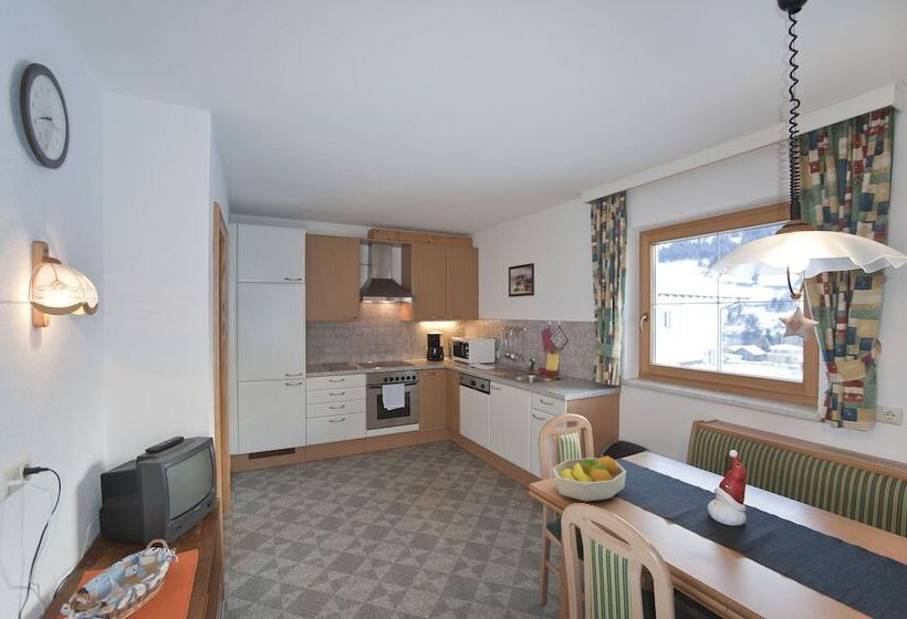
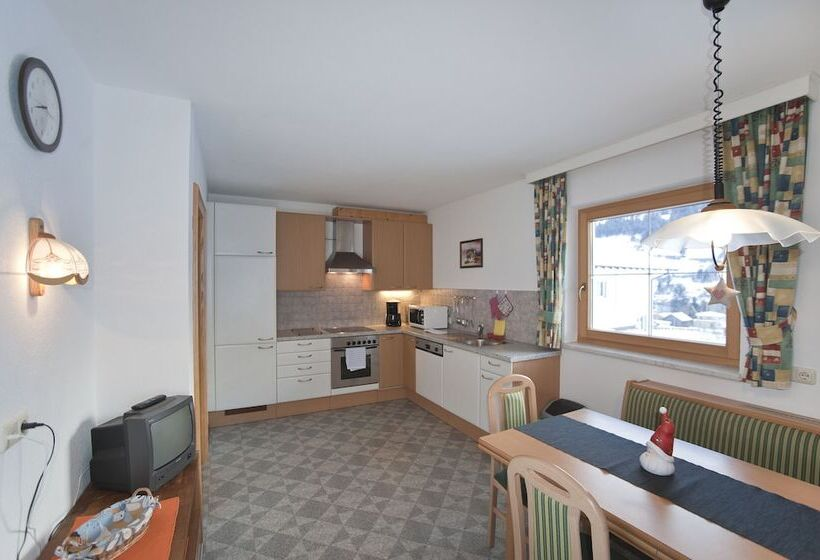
- fruit bowl (588, 475)
